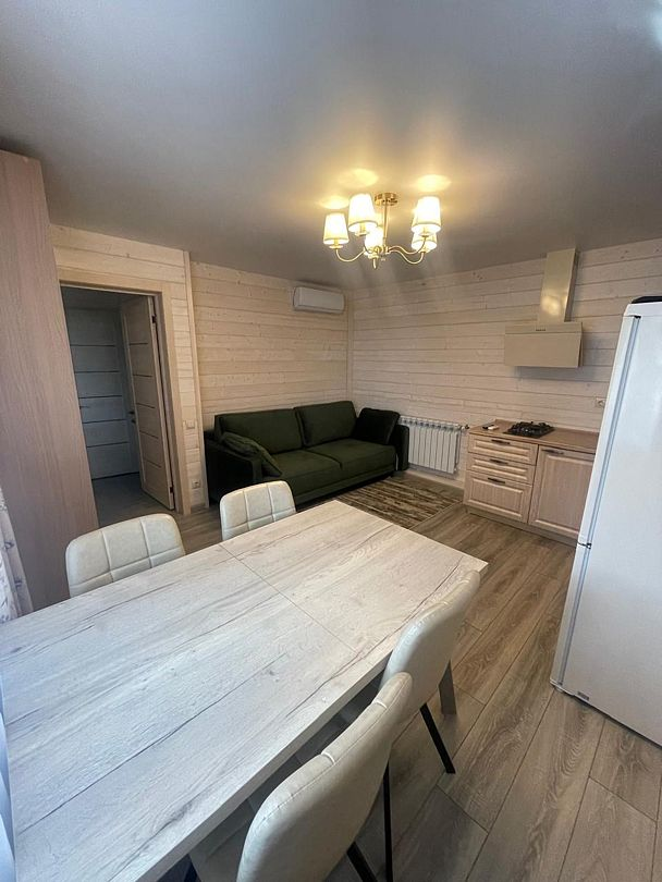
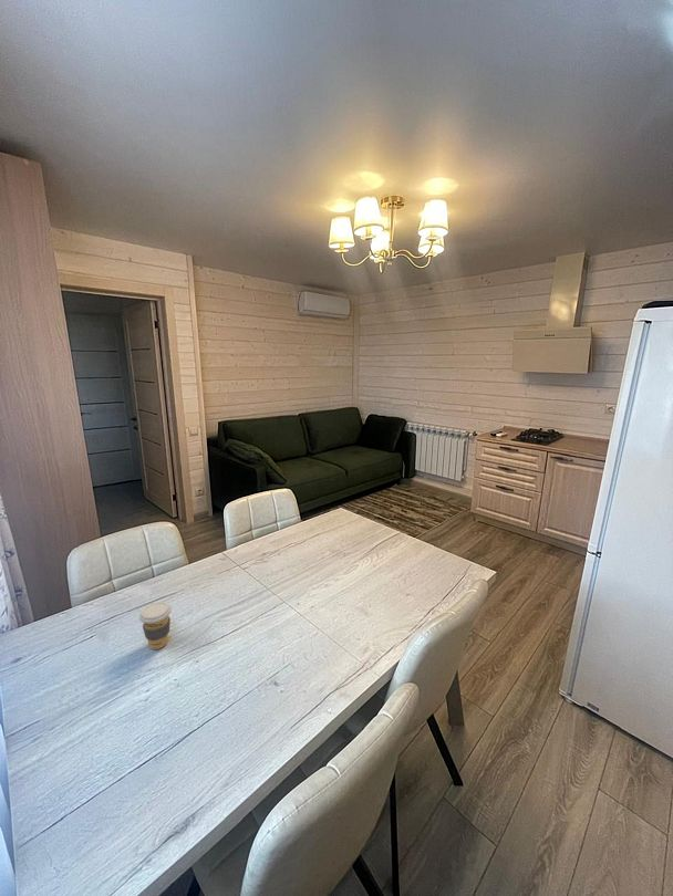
+ coffee cup (156, 626)
